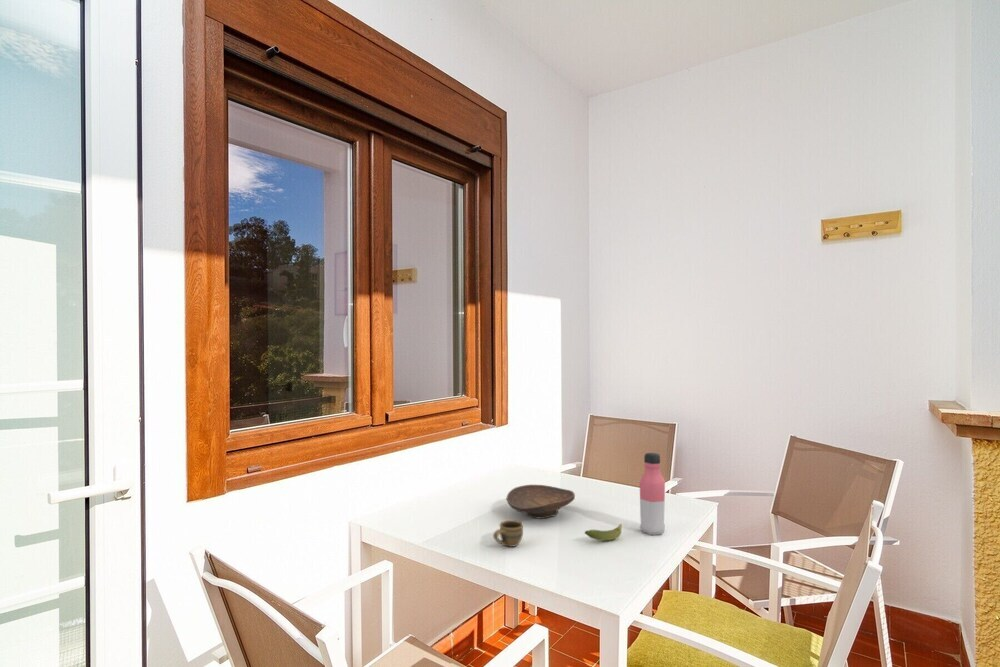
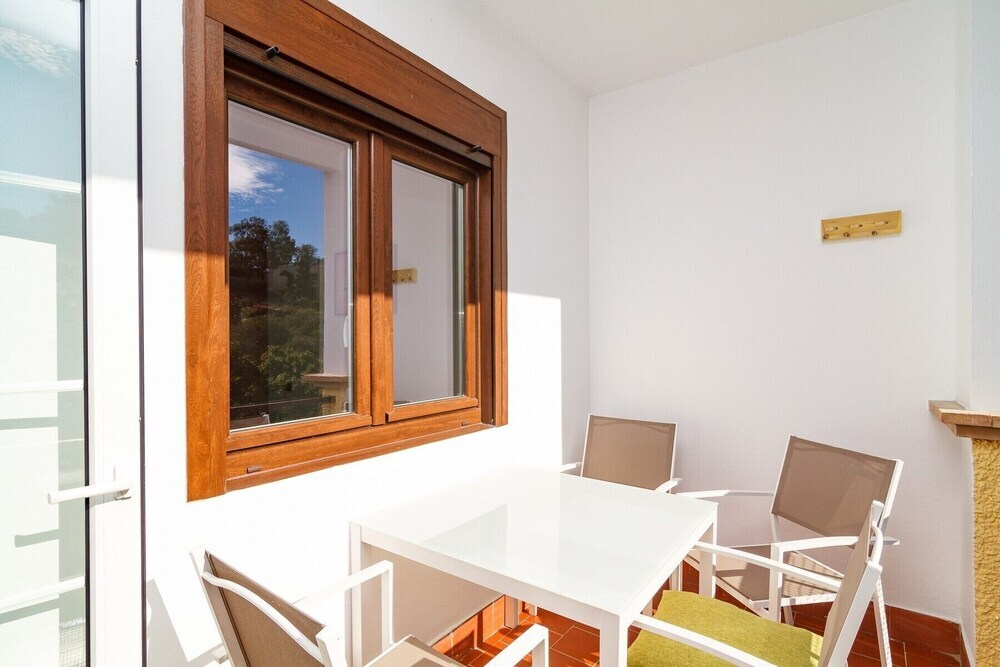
- cup (507, 534)
- water bottle (652, 492)
- banana (604, 534)
- decorative bowl (540, 502)
